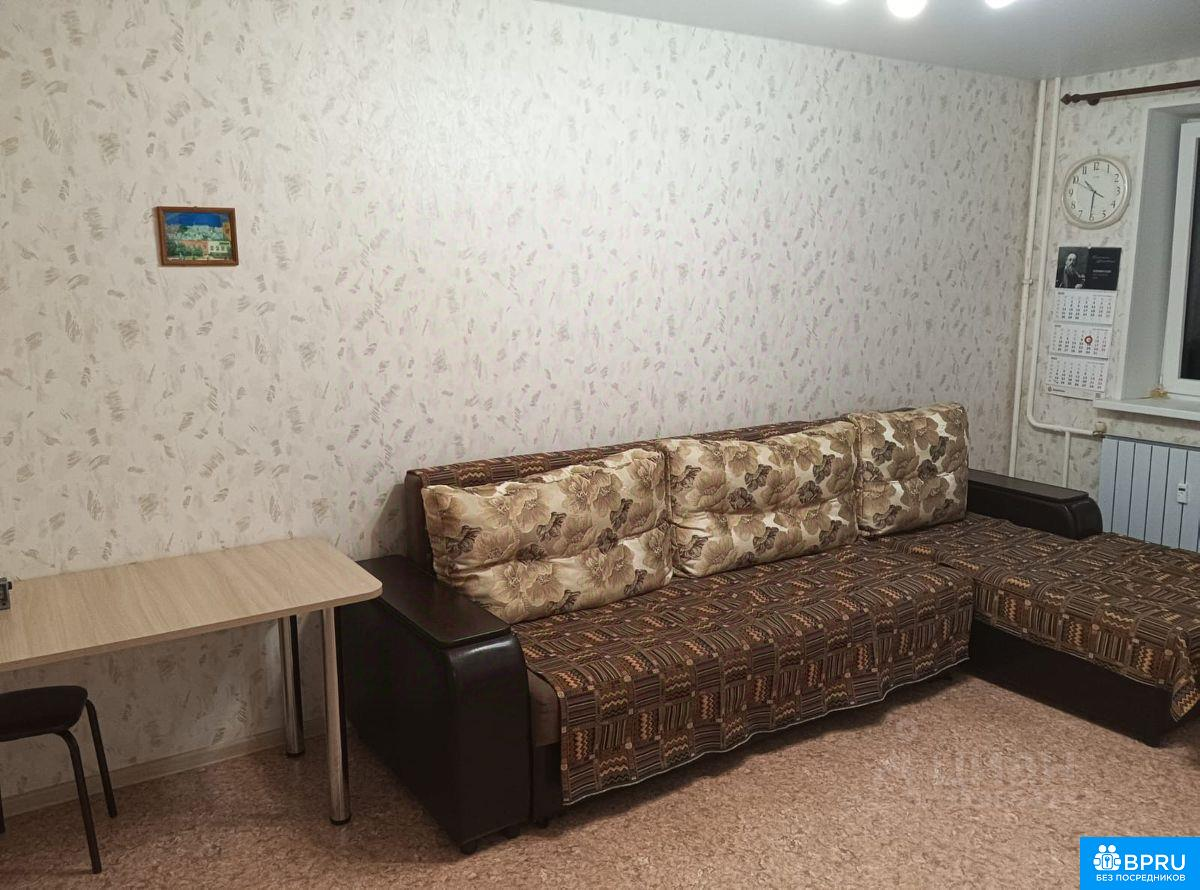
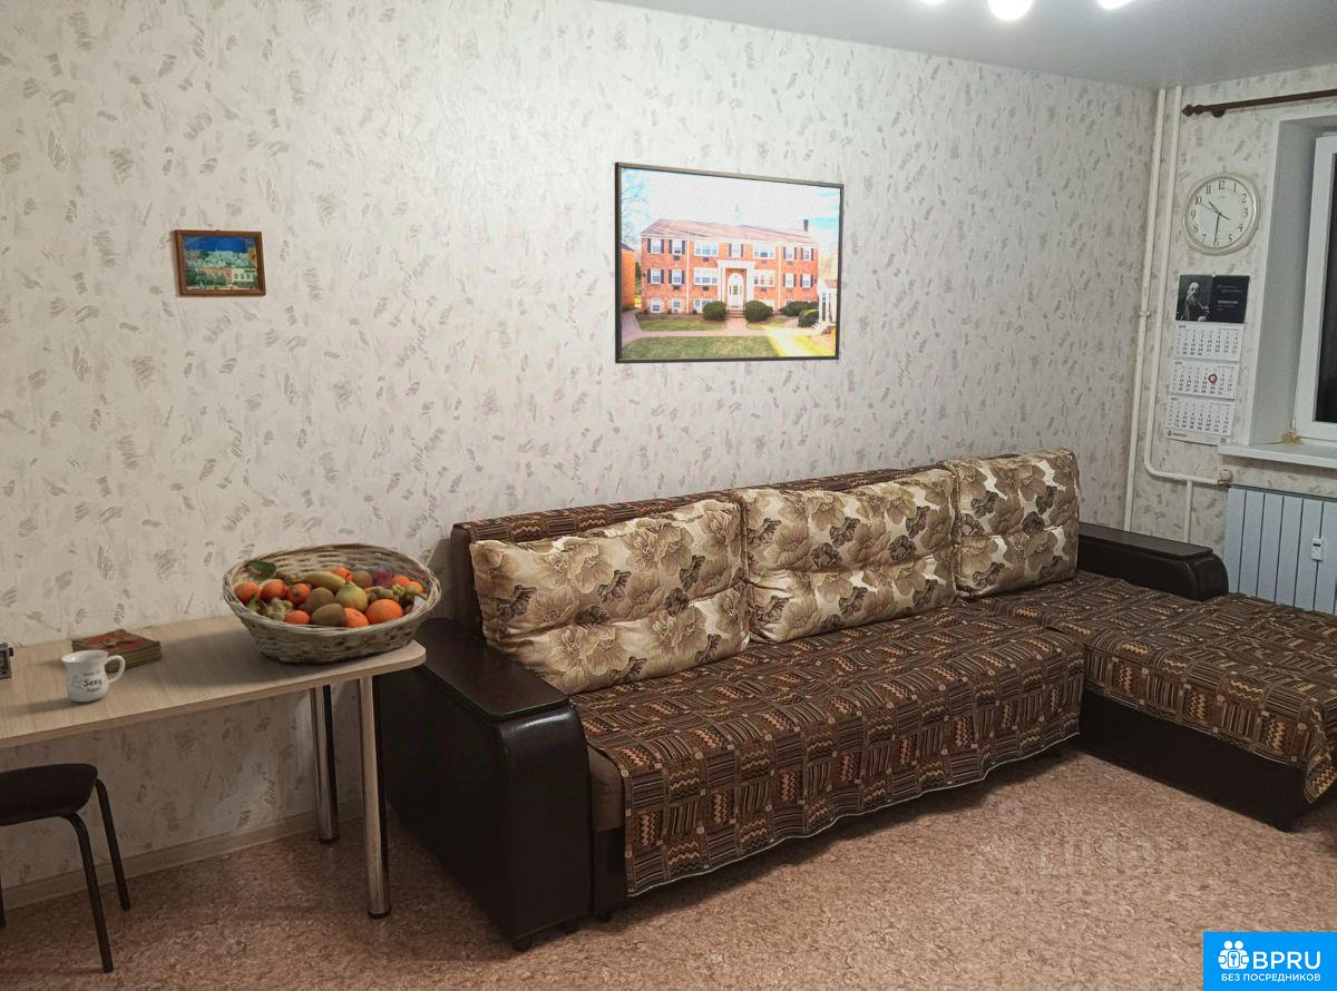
+ fruit basket (334, 600)
+ mug (95, 675)
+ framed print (735, 268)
+ book (117, 647)
